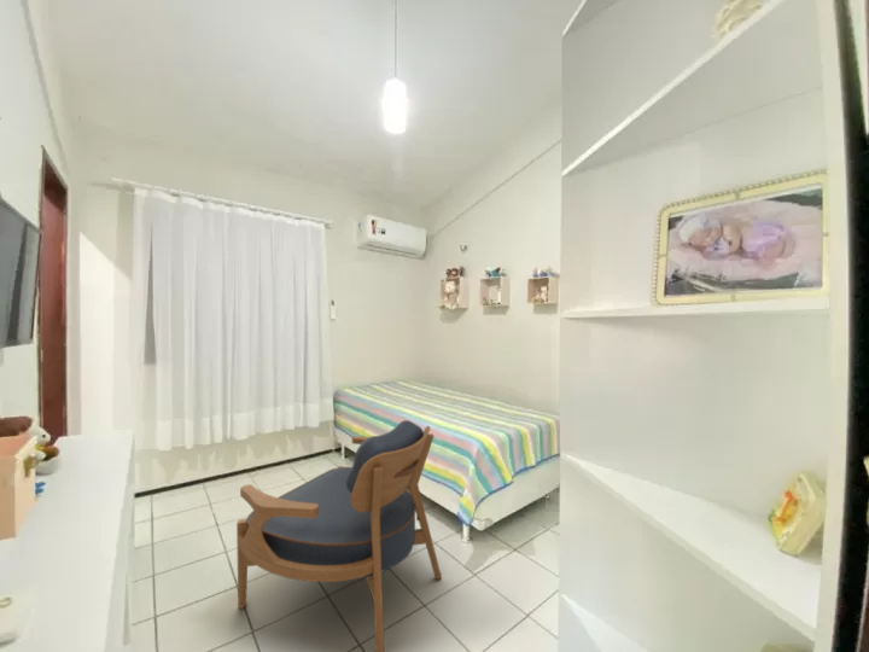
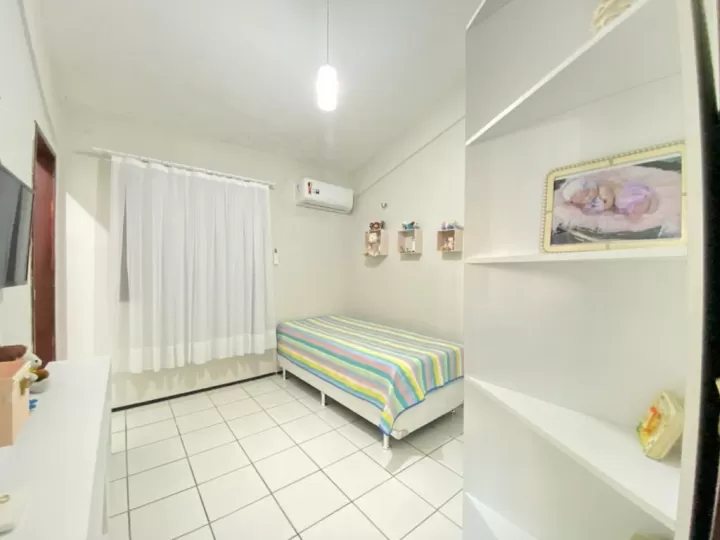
- armchair (350, 503)
